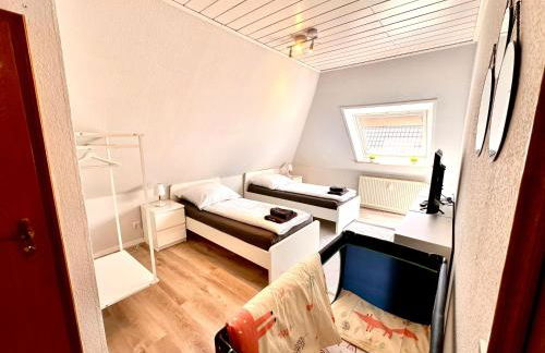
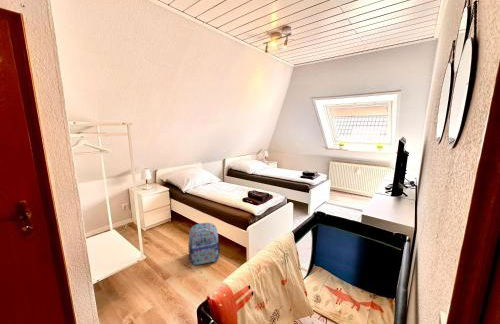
+ backpack (203, 241)
